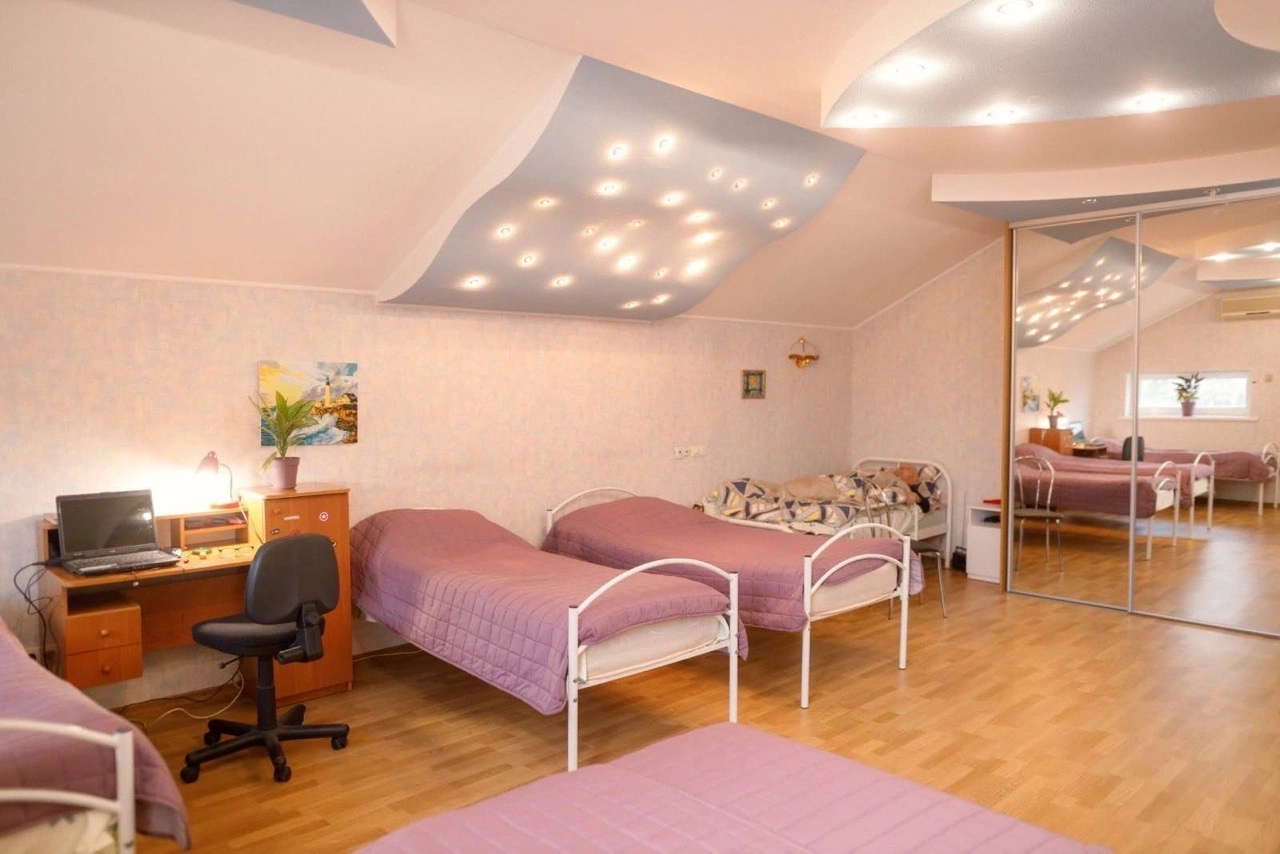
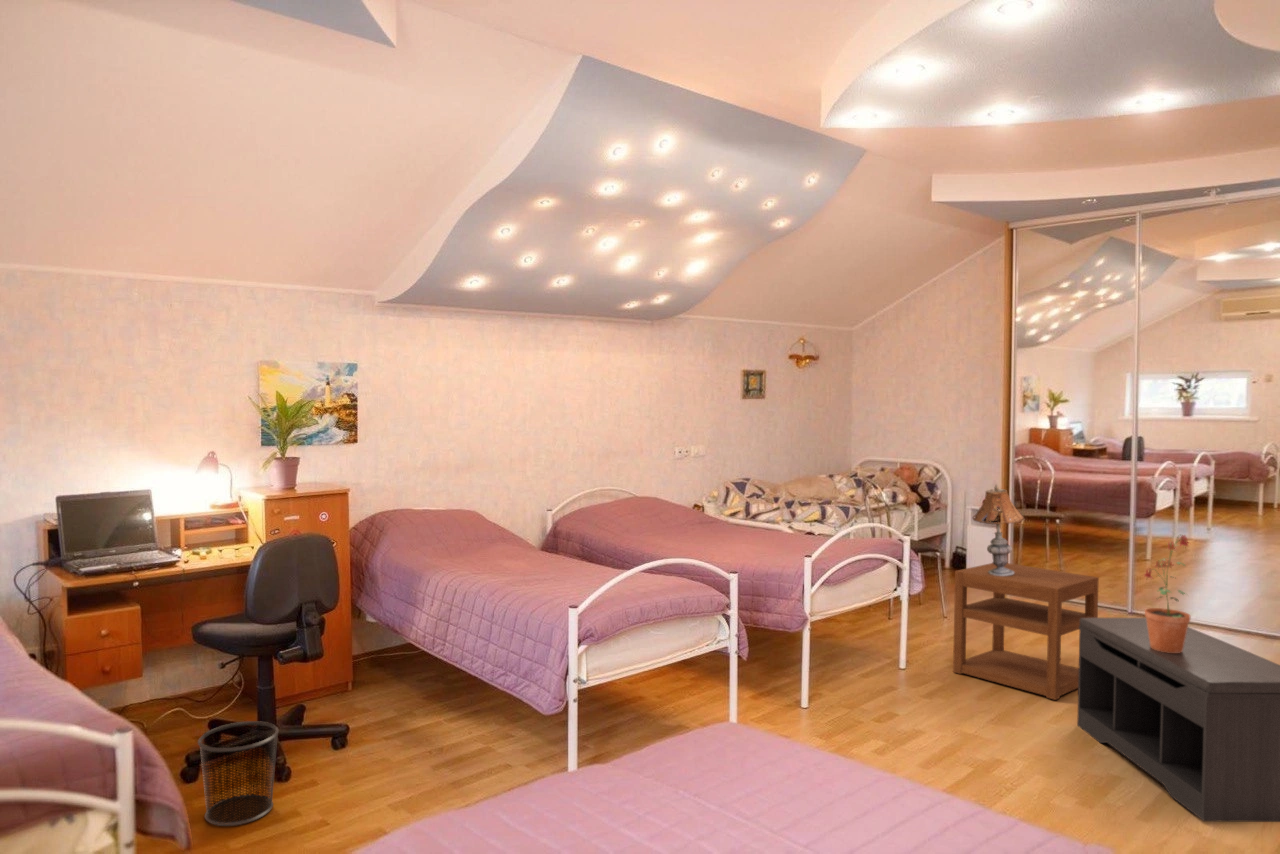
+ table lamp (999, 528)
+ waste bin (239, 772)
+ nightstand (1024, 625)
+ bench (1184, 706)
+ potted plant (1164, 591)
